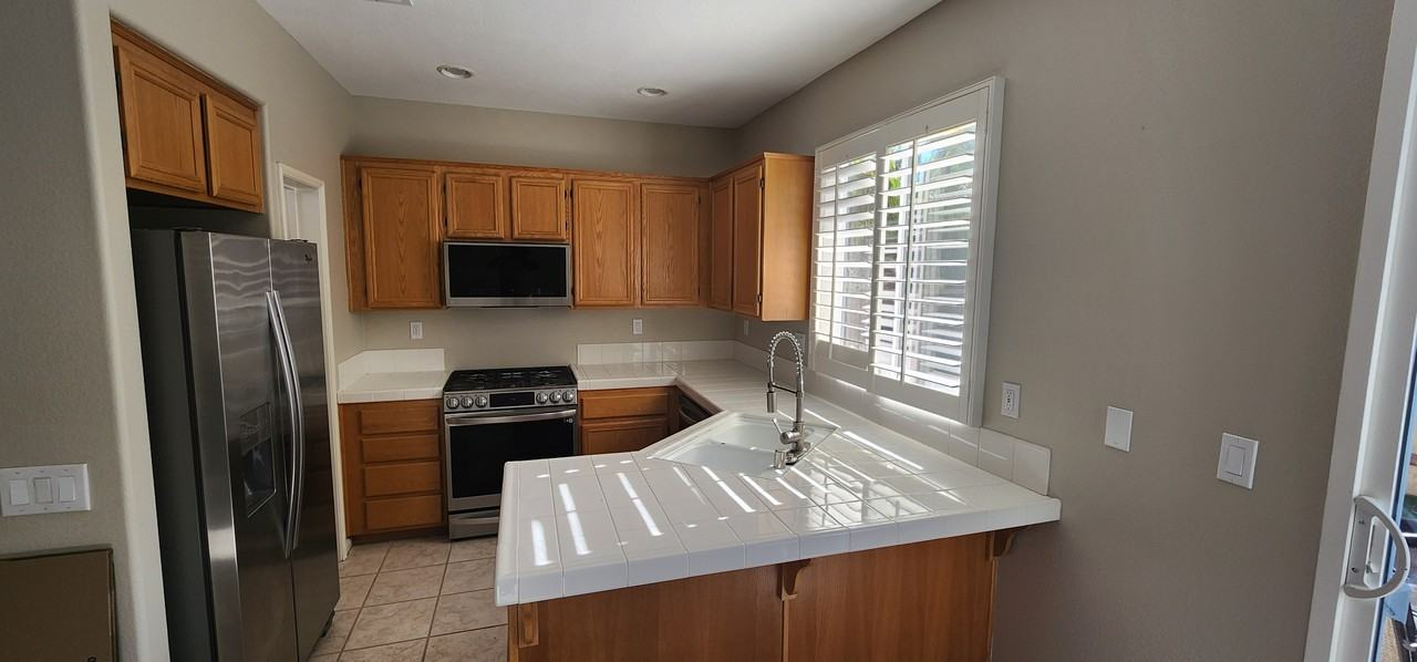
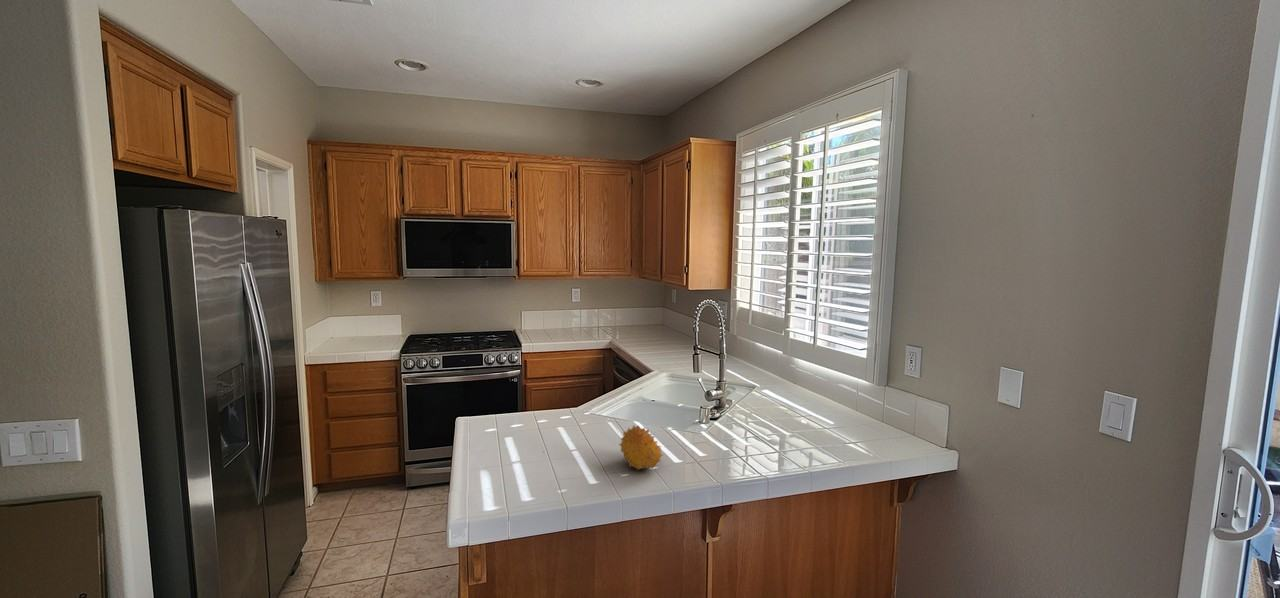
+ fruit (639, 446)
